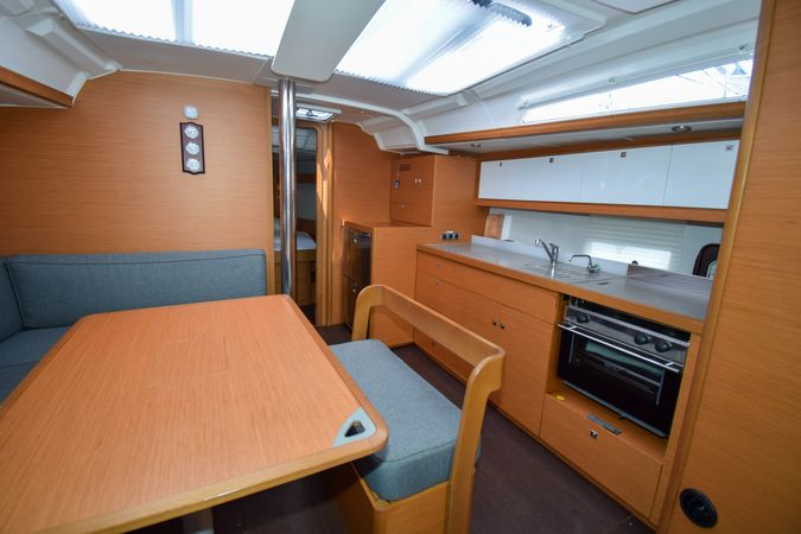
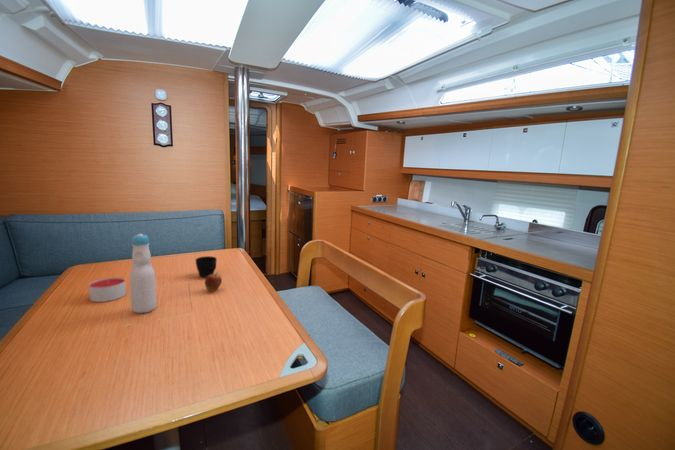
+ fruit (213, 281)
+ bottle (142, 272)
+ cup (206, 267)
+ candle (107, 288)
